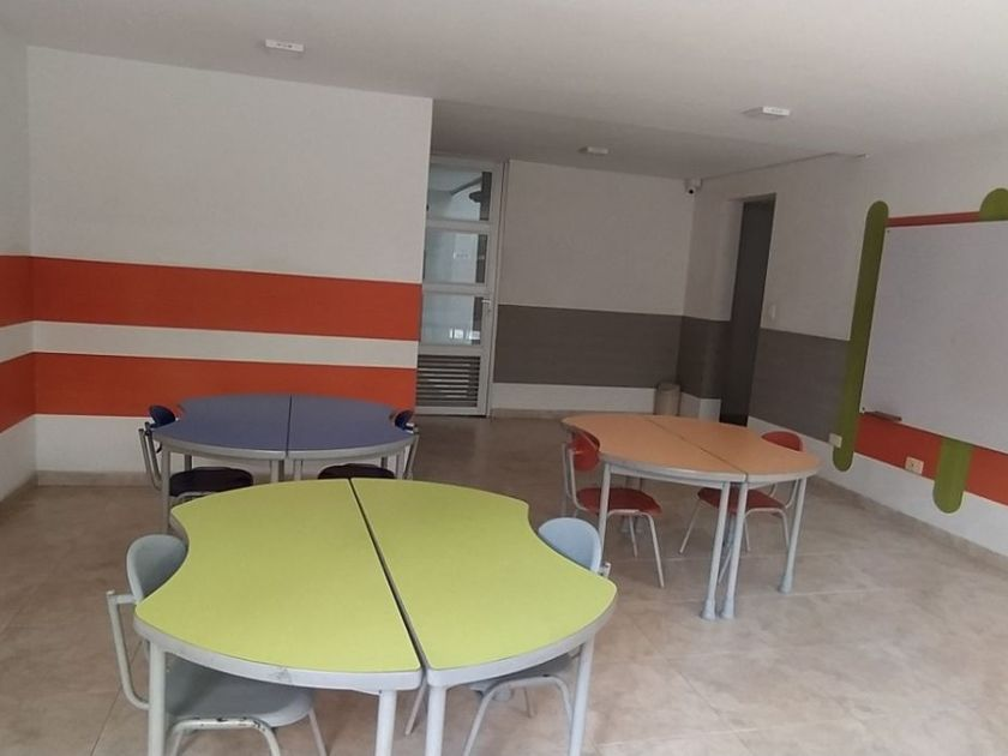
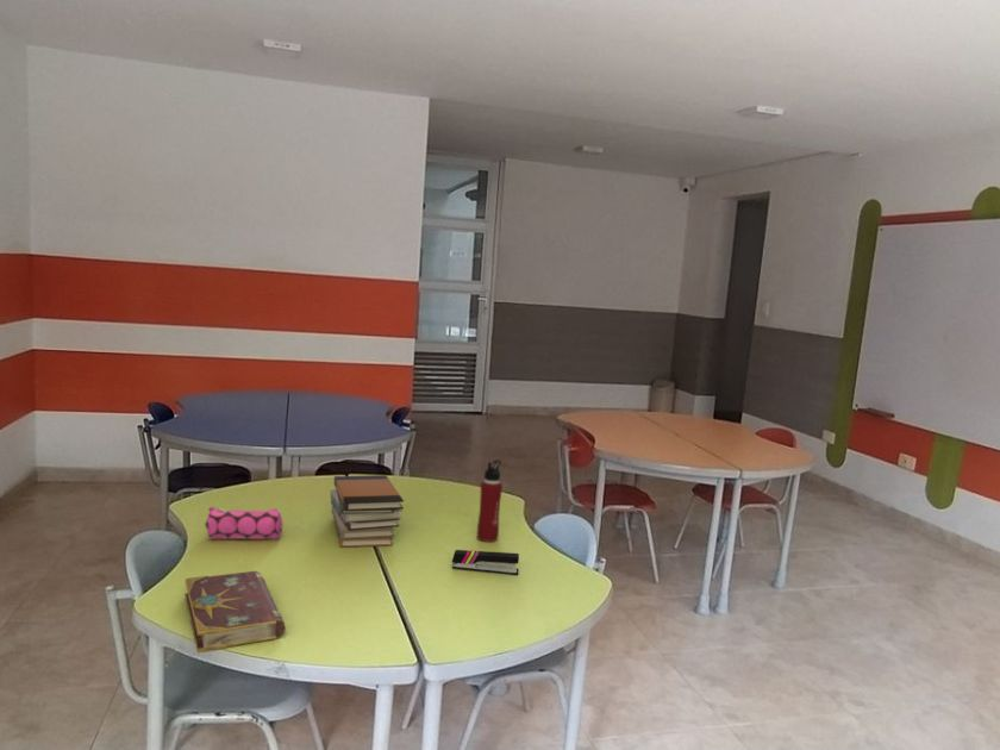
+ pencil case (244, 521)
+ book stack (364, 508)
+ water bottle (490, 499)
+ stapler (486, 561)
+ book (232, 606)
